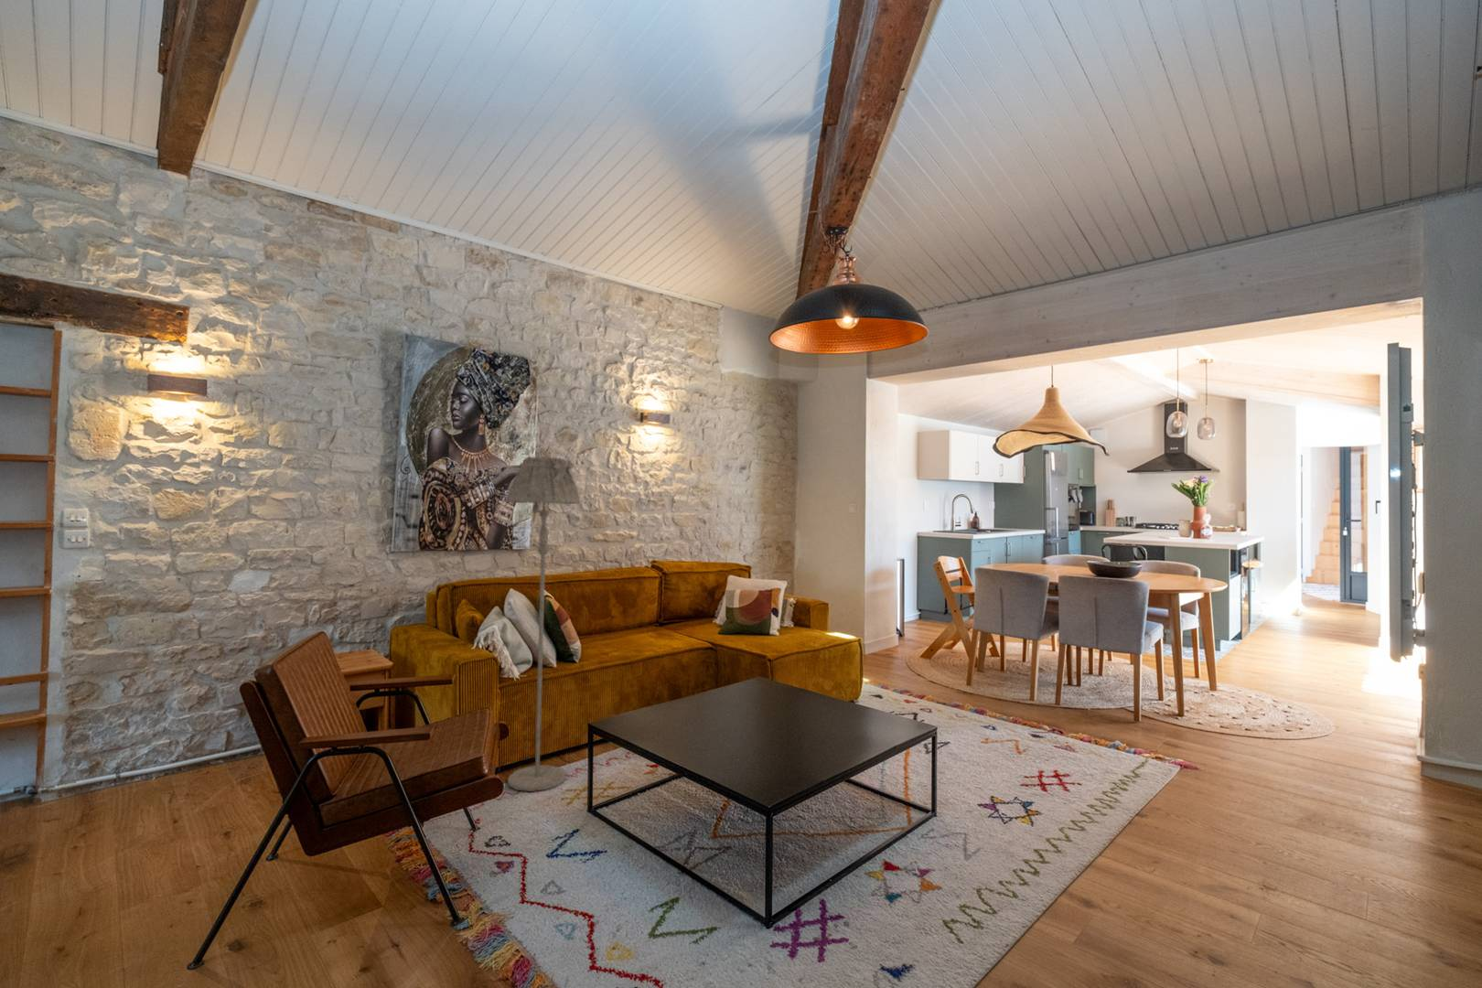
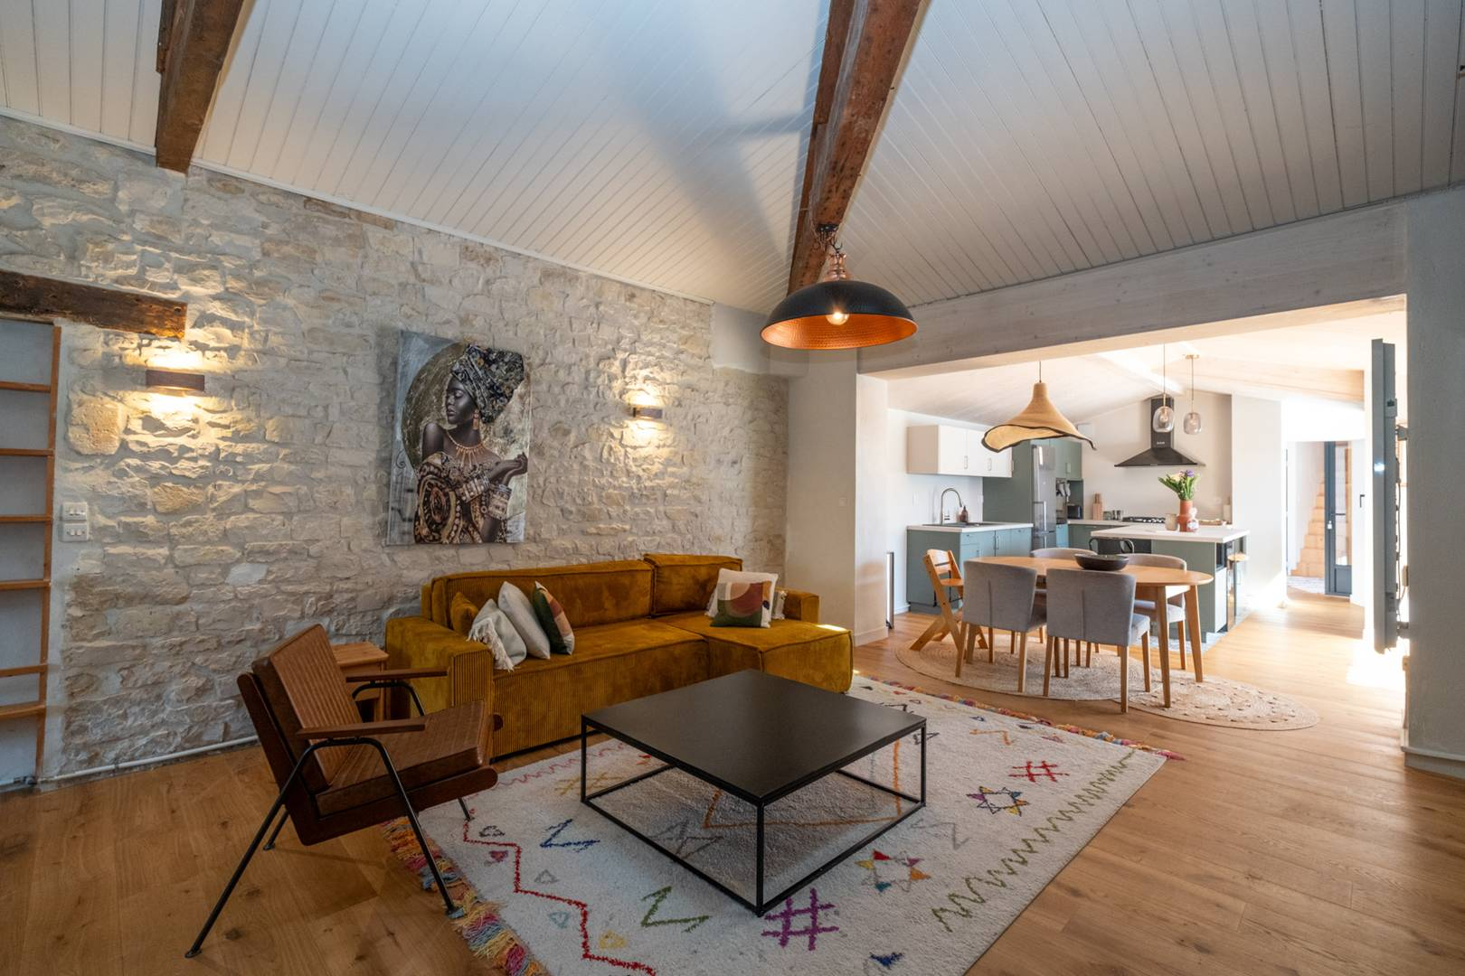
- floor lamp (540, 618)
